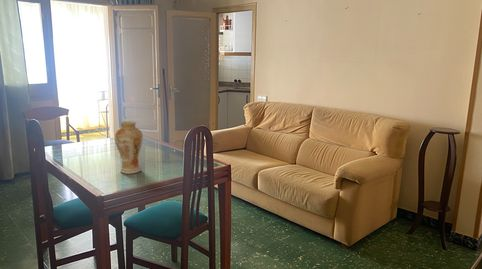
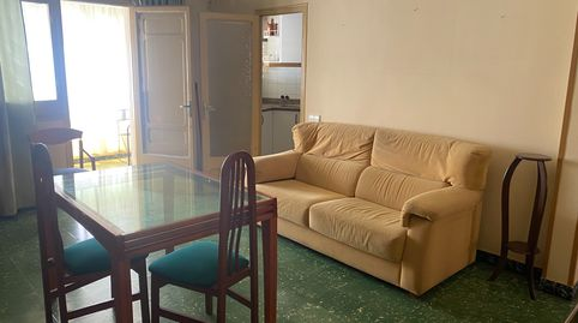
- vase (129, 147)
